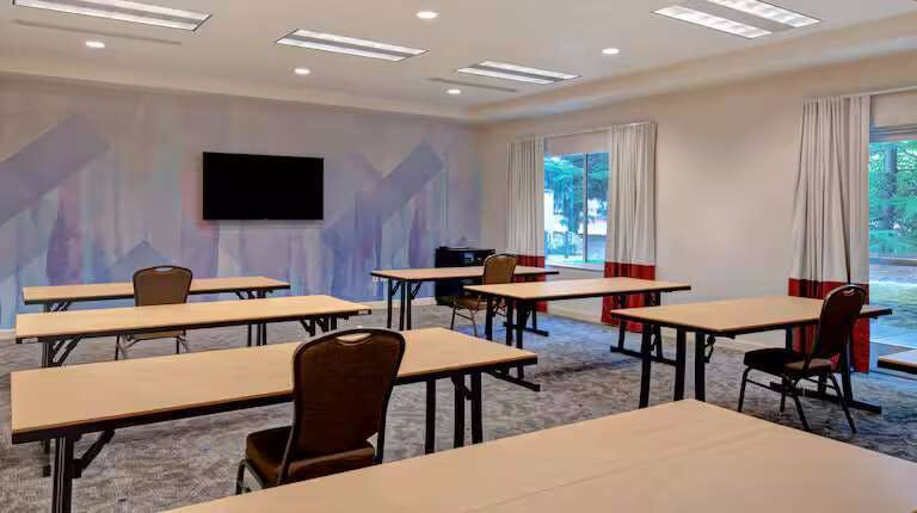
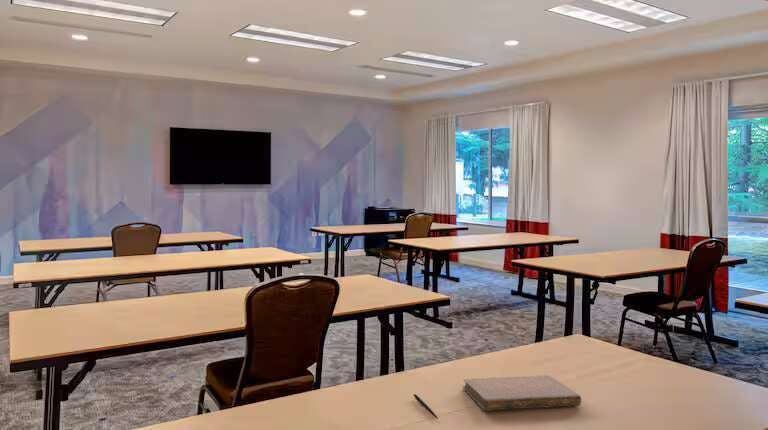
+ pen (425, 406)
+ notebook (519, 391)
